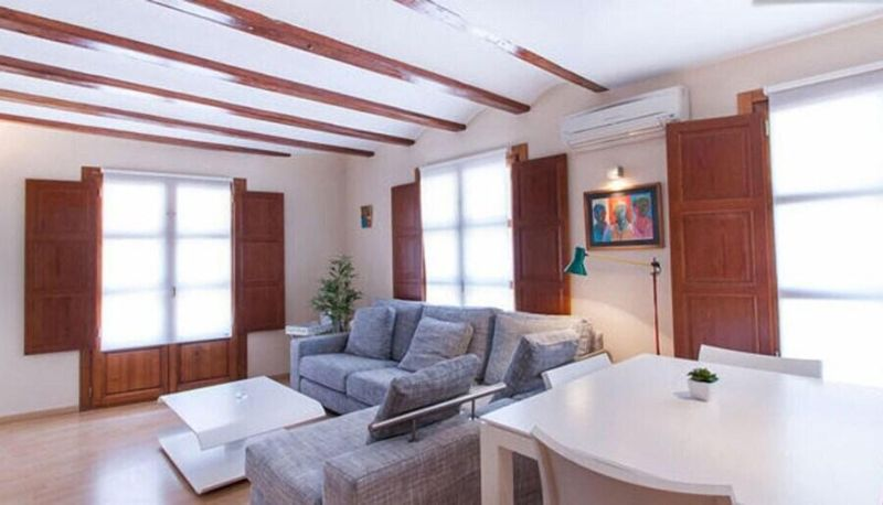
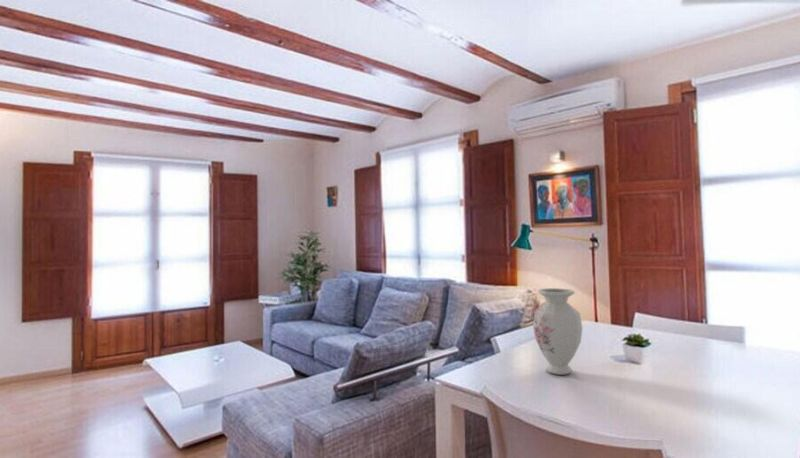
+ vase (557, 330)
